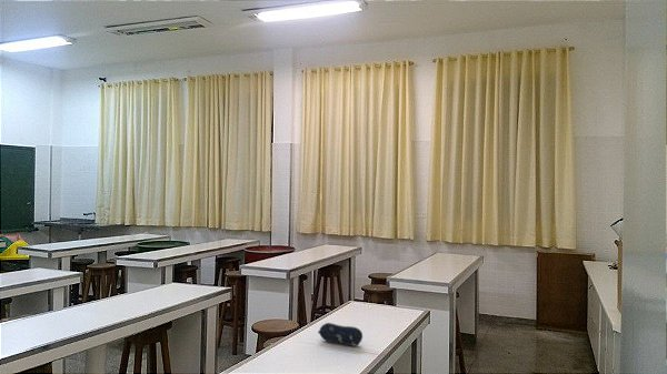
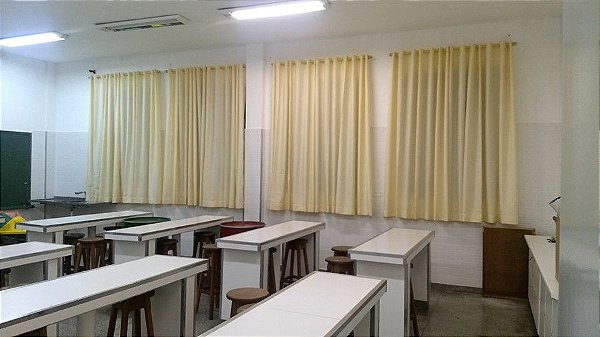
- pencil case (340, 334)
